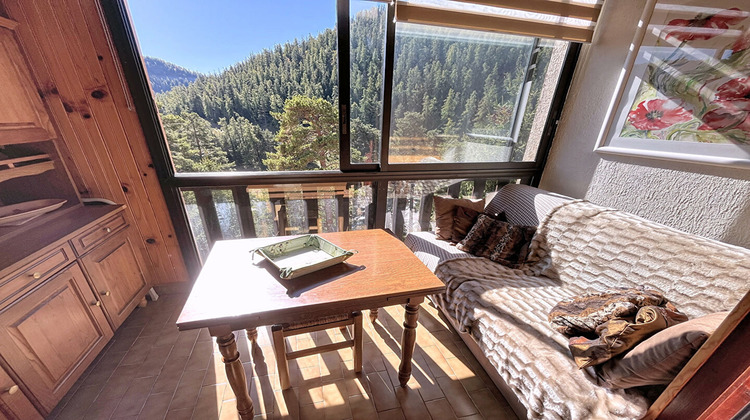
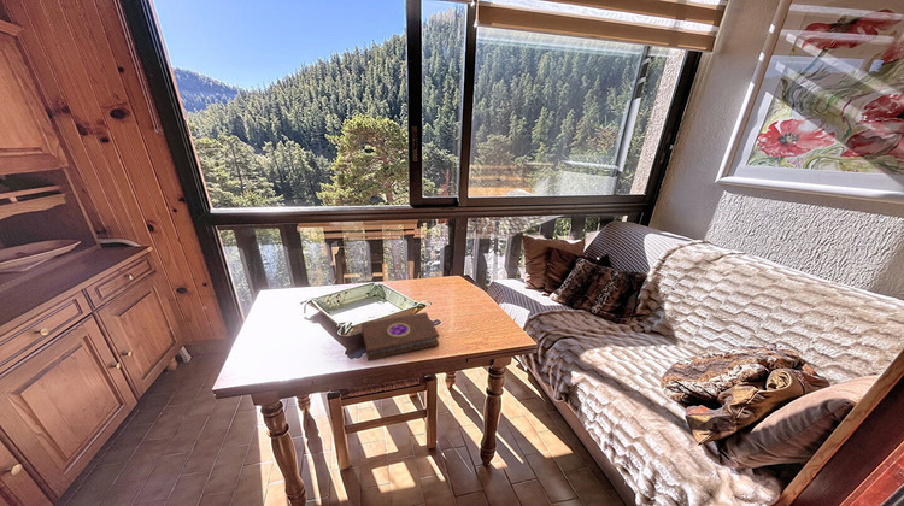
+ book (399, 331)
